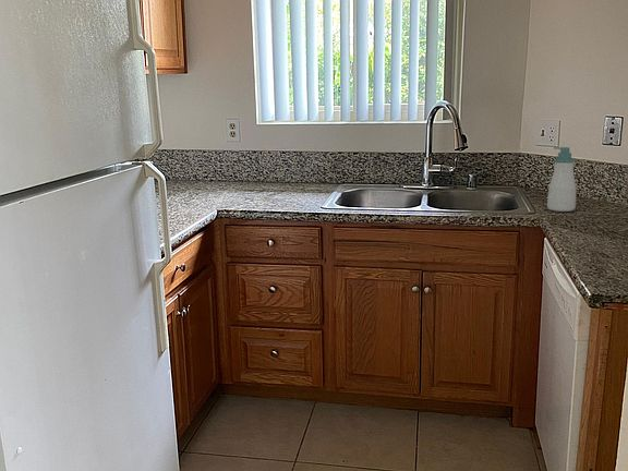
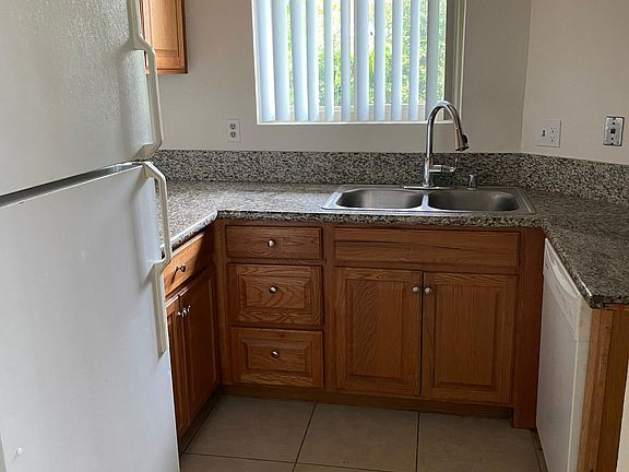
- soap bottle (563, 179)
